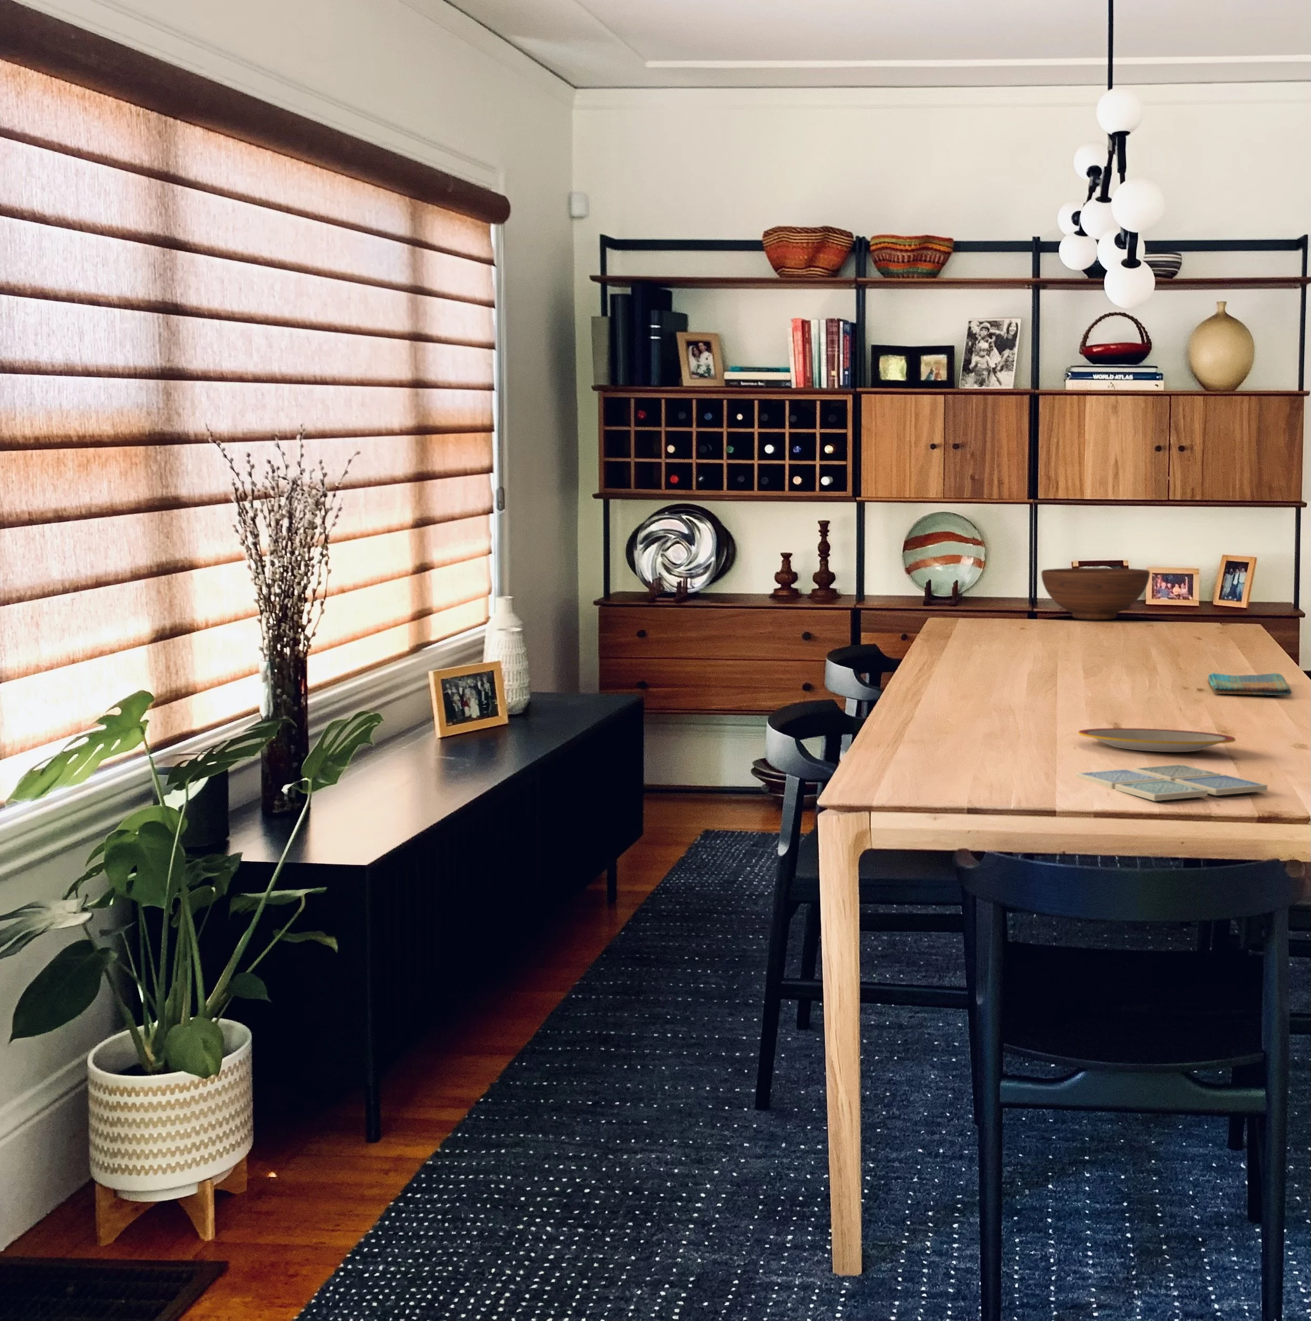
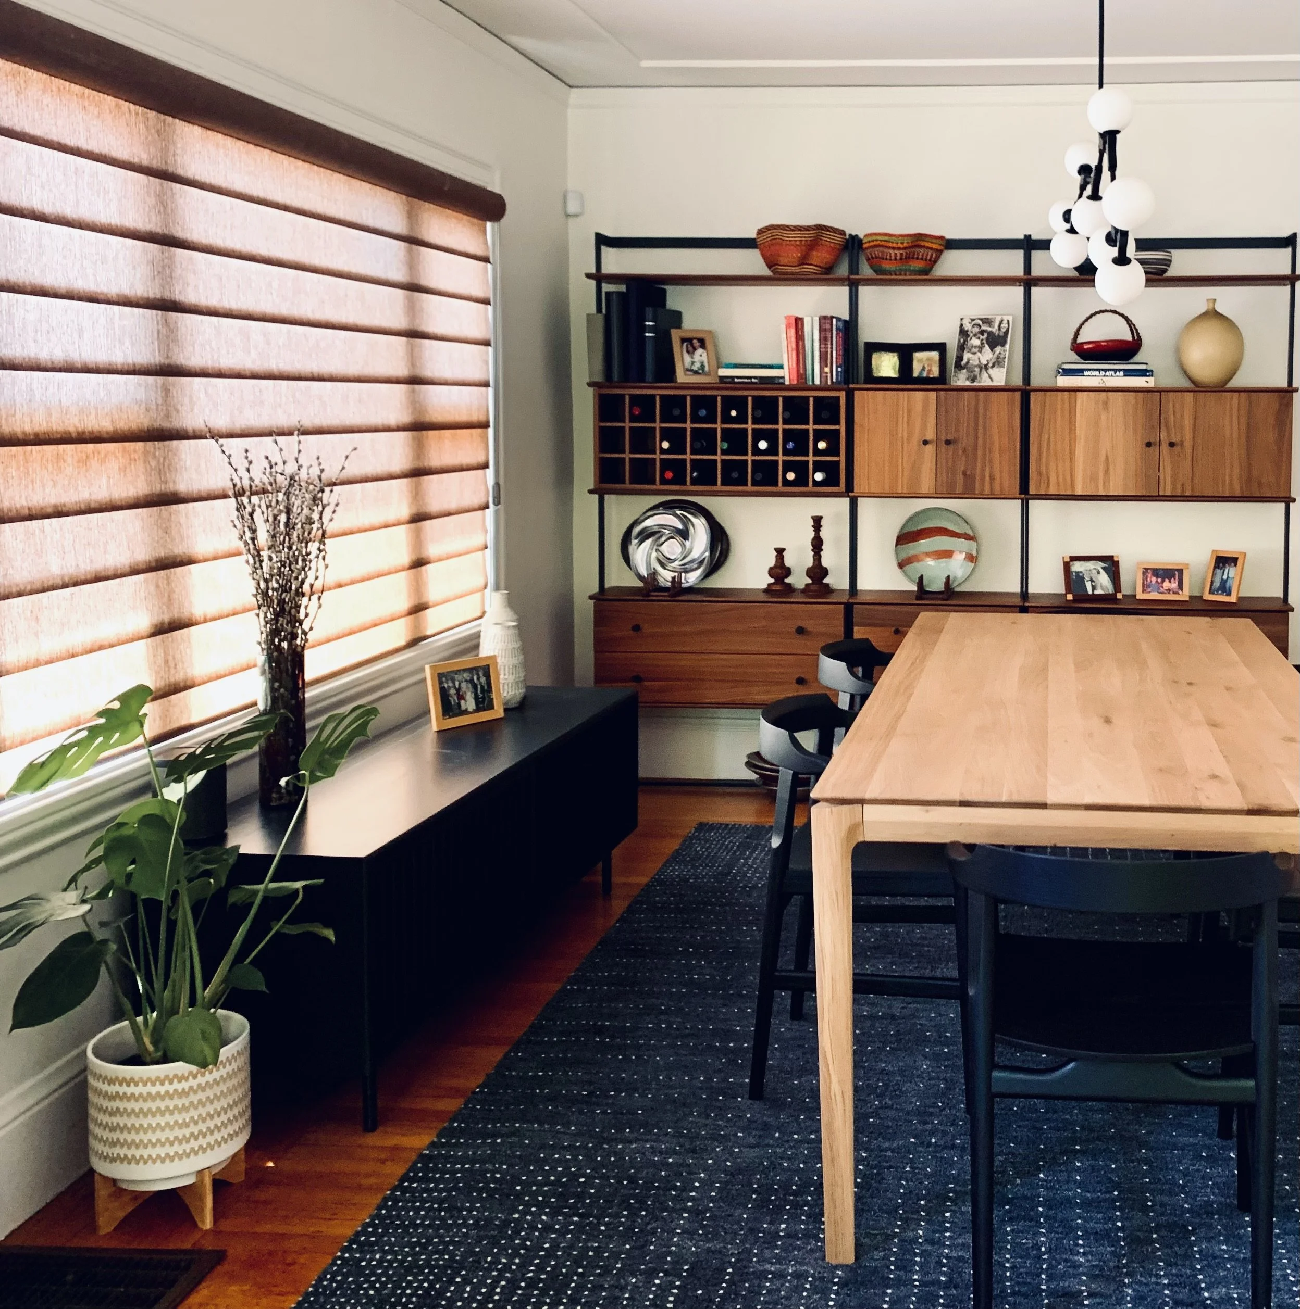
- fruit bowl (1095, 594)
- dish towel (1249, 683)
- drink coaster (1168, 782)
- plate (1155, 741)
